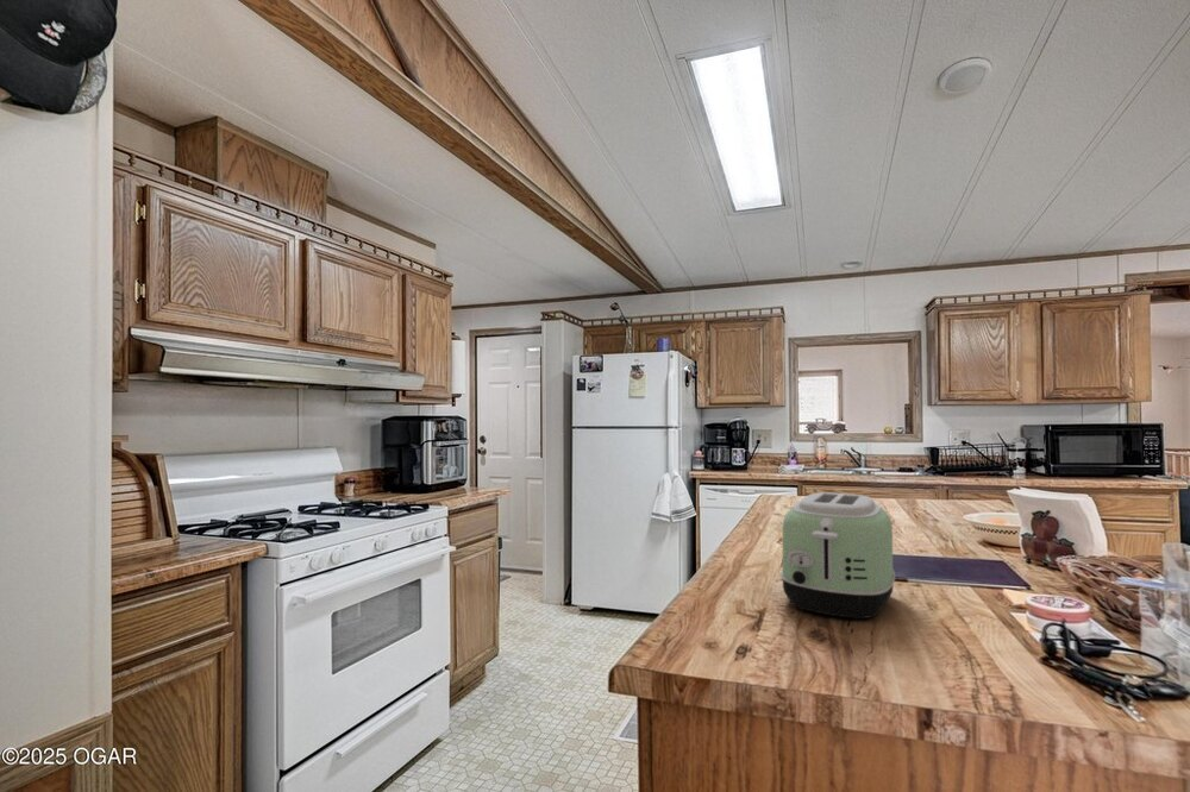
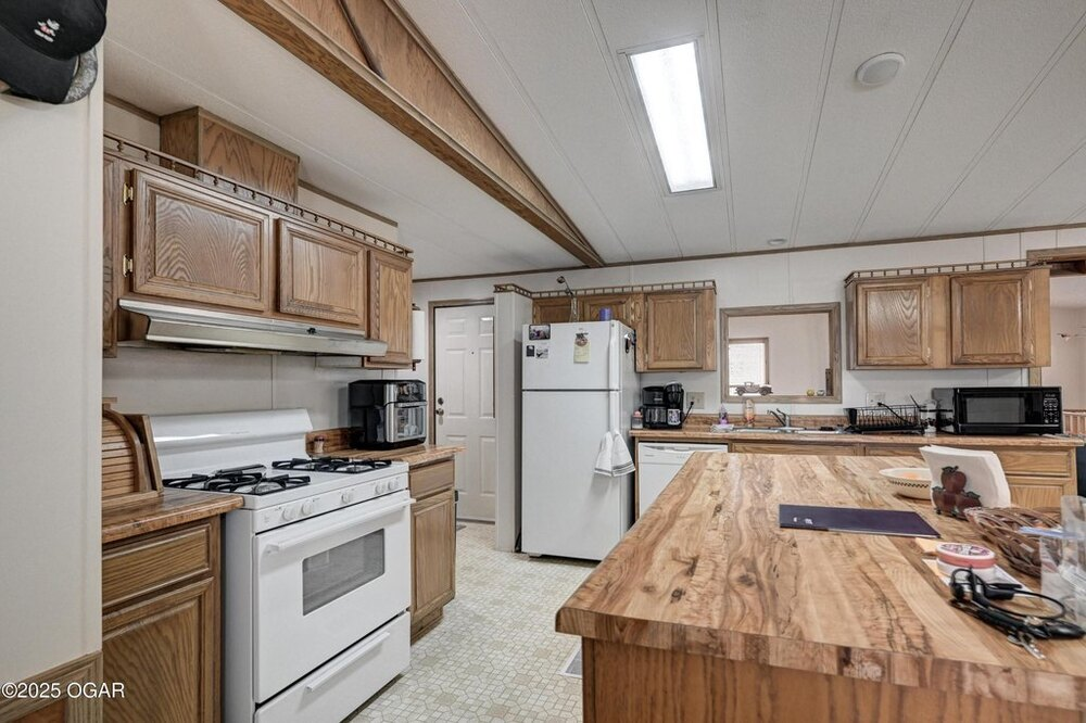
- toaster (835, 549)
